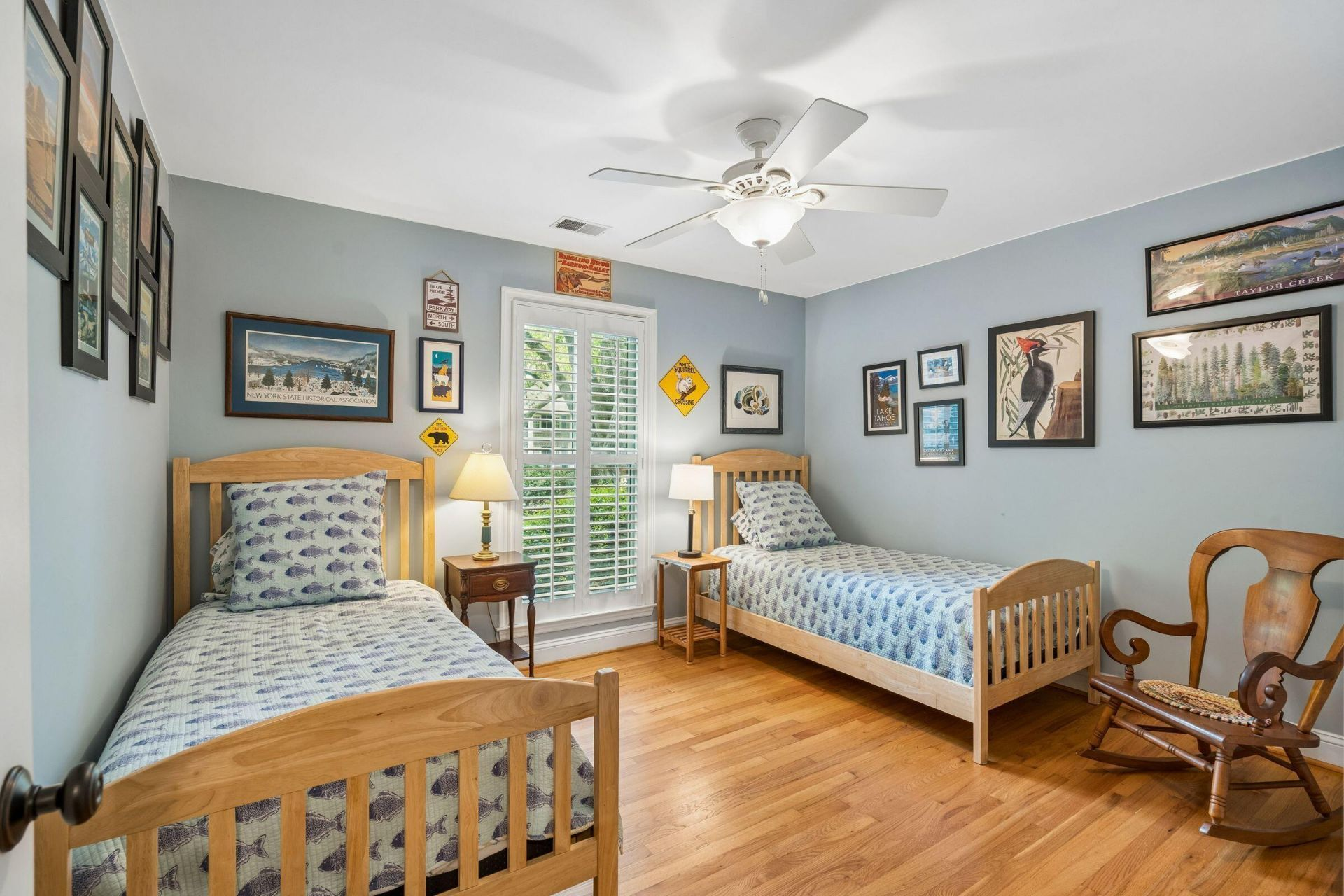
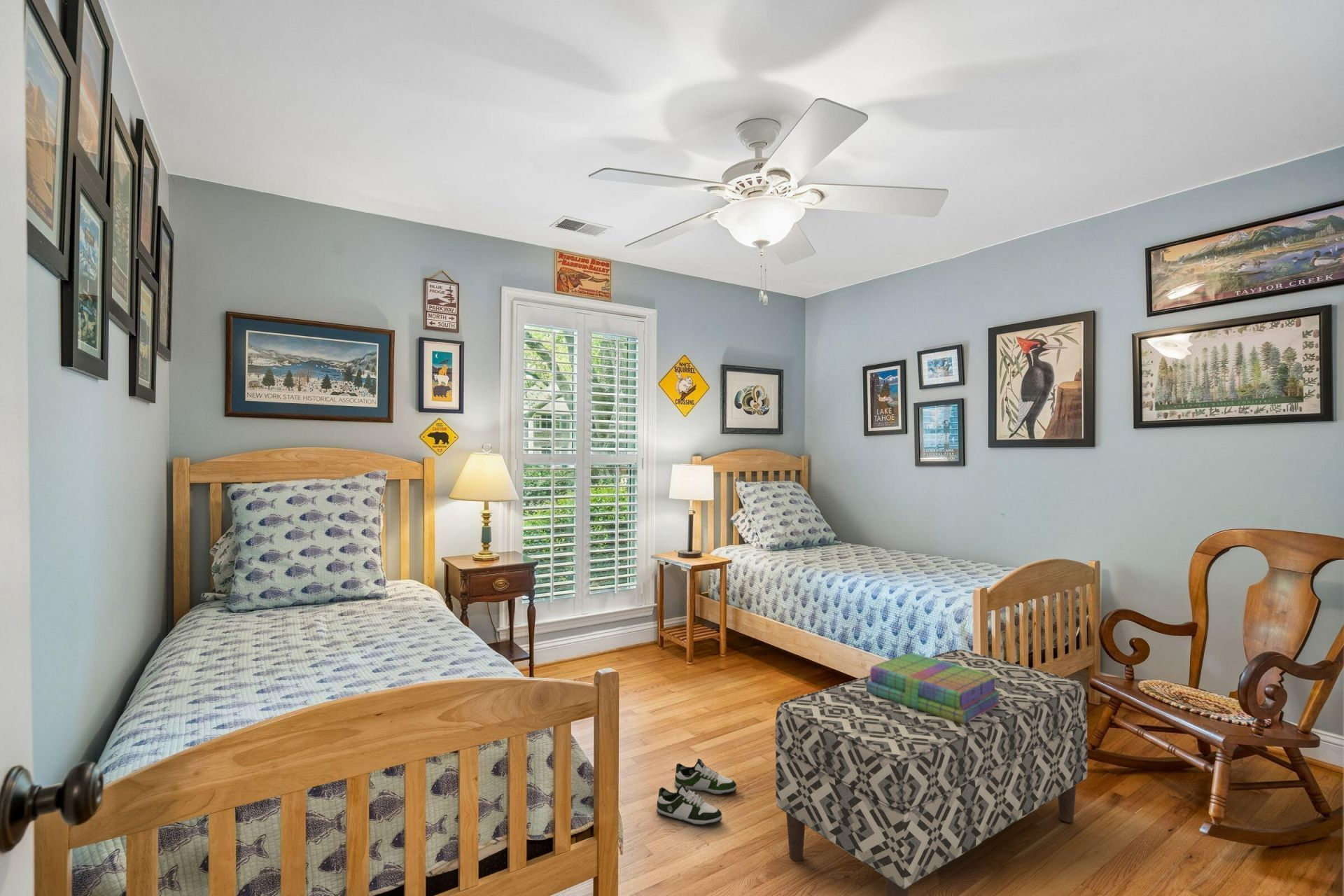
+ shoe (697, 787)
+ stack of books (932, 683)
+ bench (937, 764)
